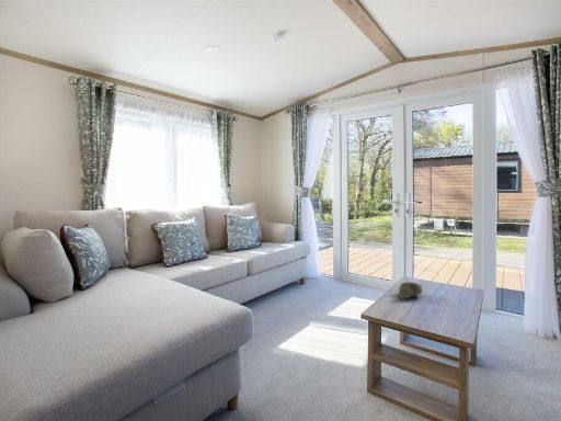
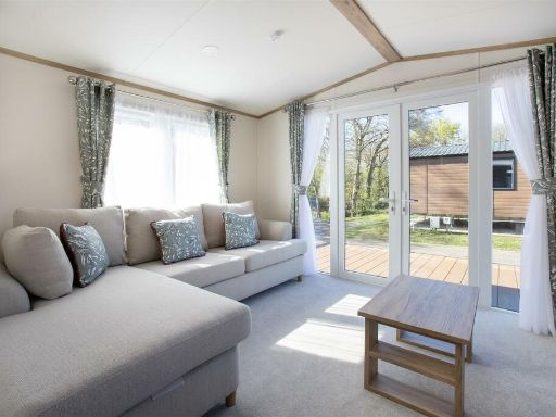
- decorative bowl (408, 289)
